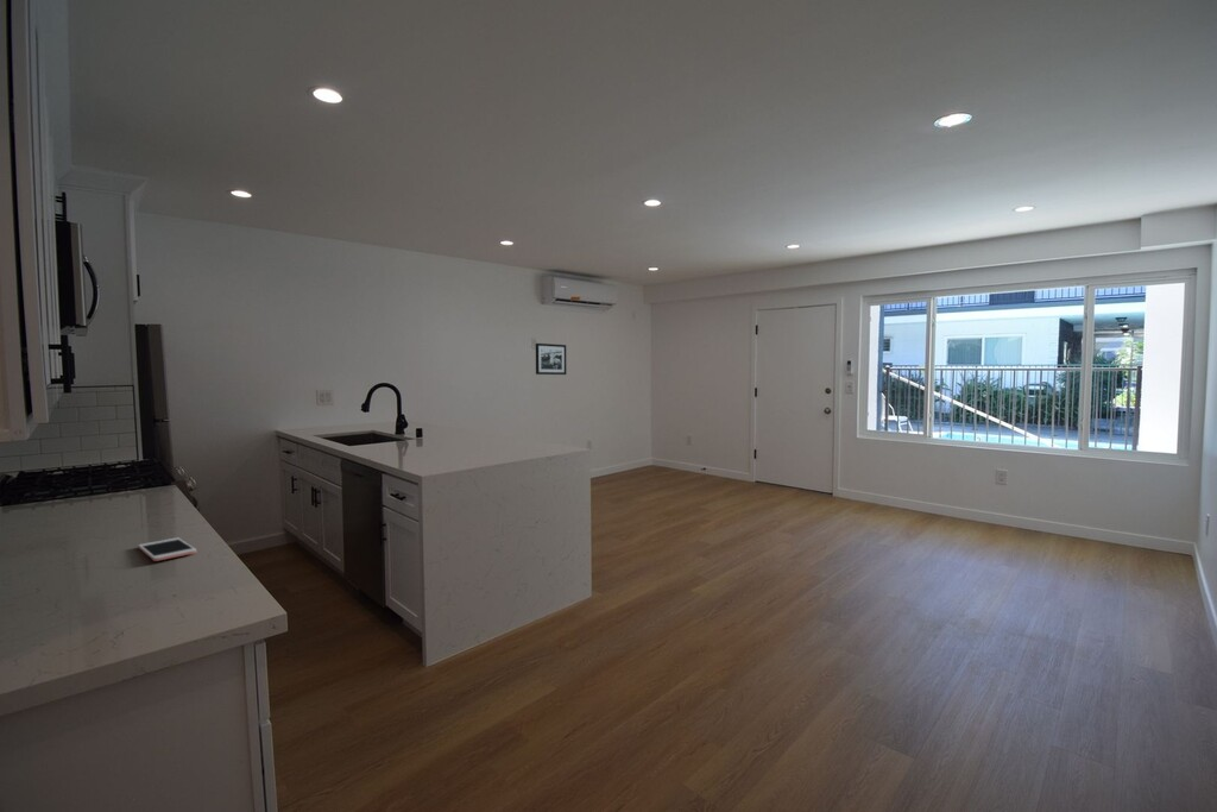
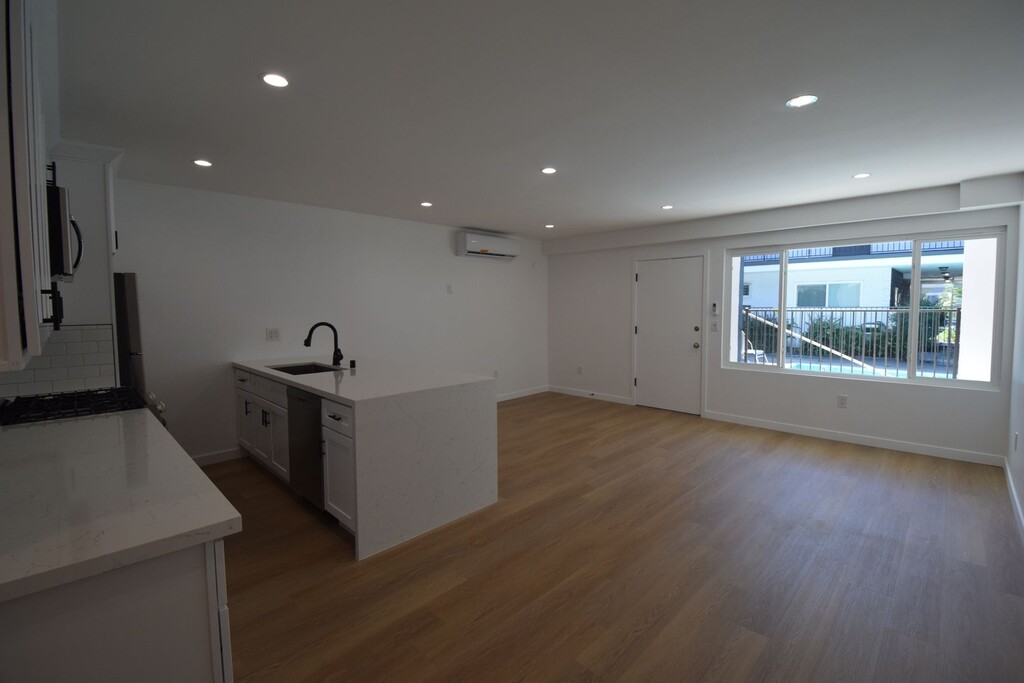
- cell phone (166, 548)
- picture frame (550, 359)
